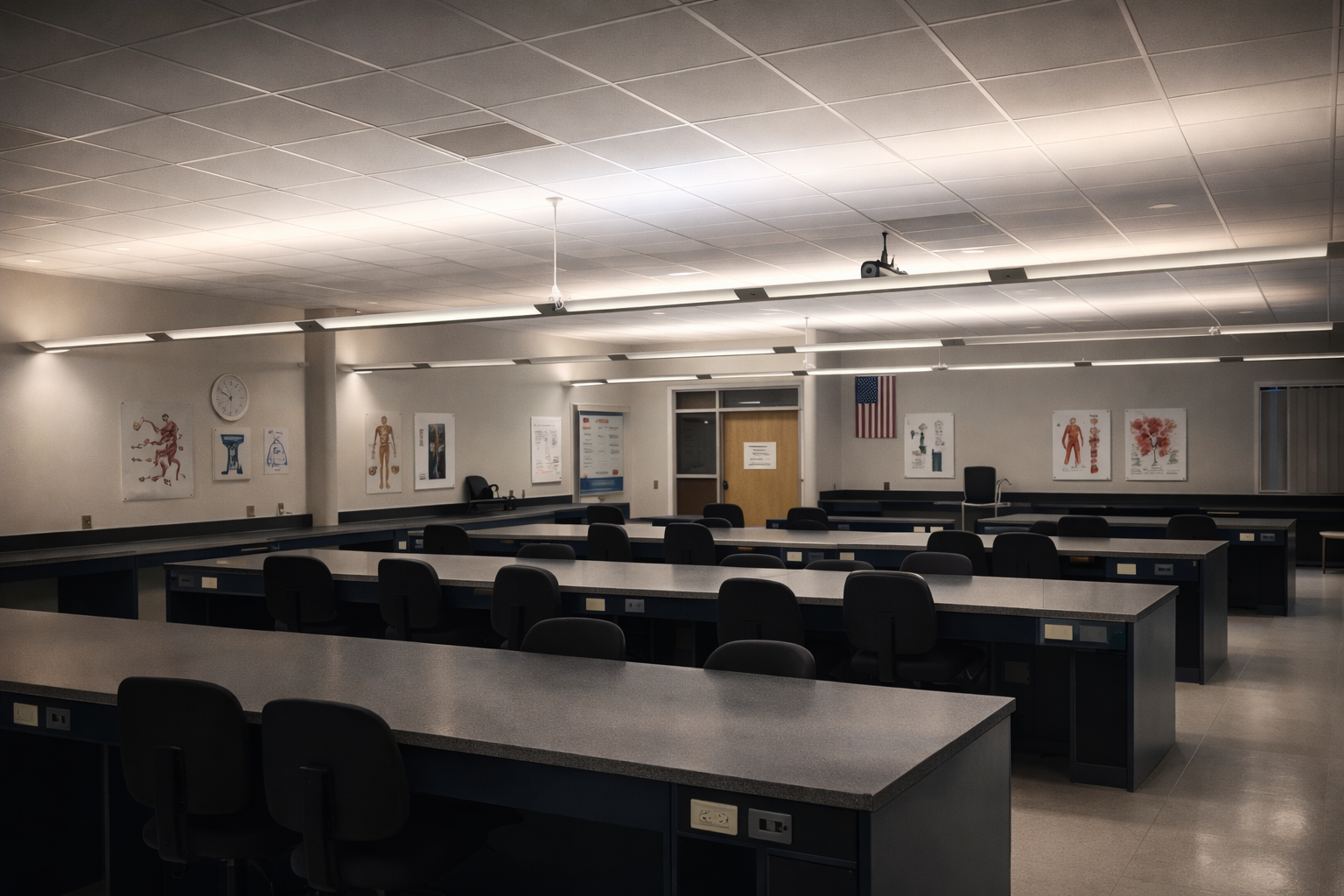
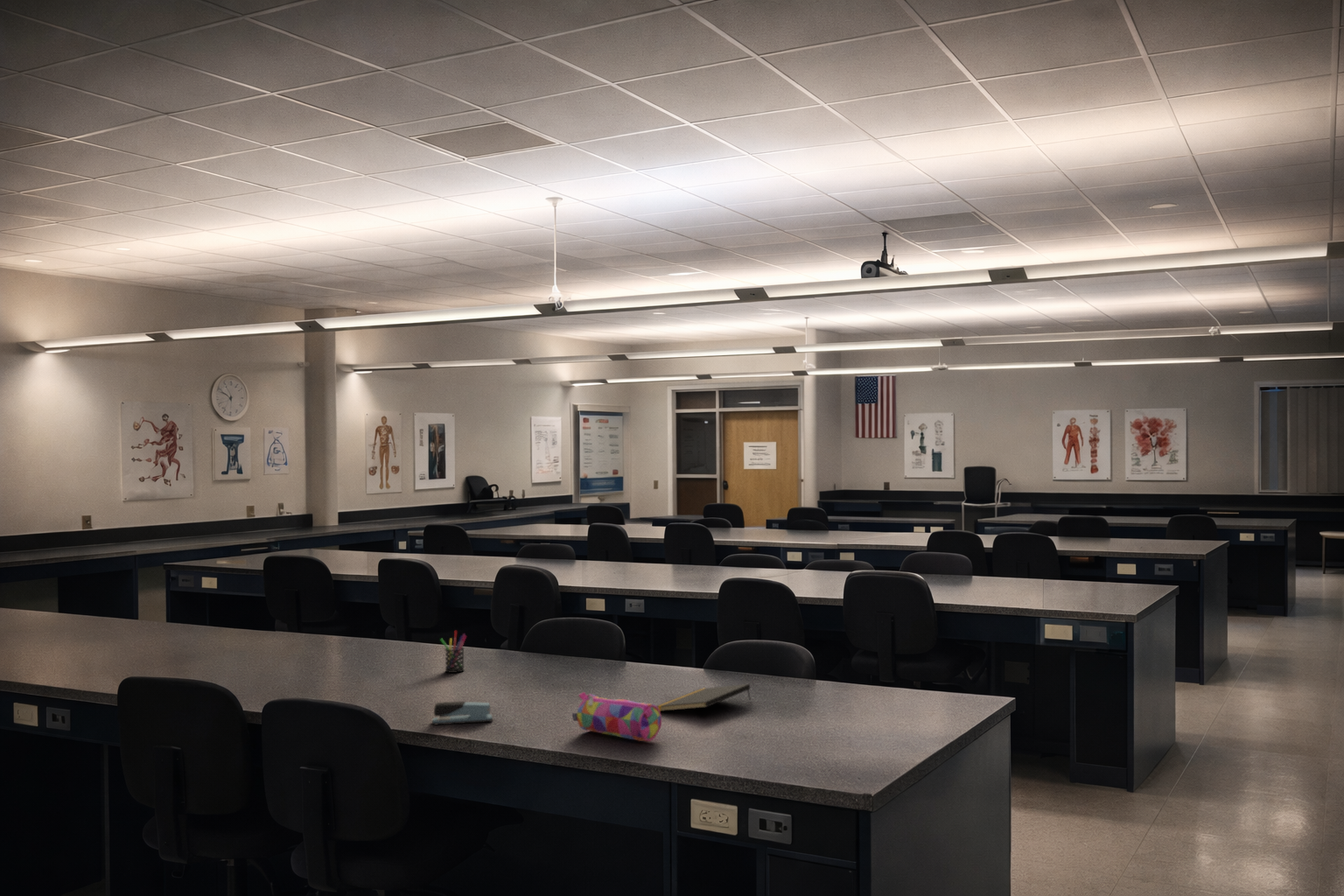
+ pencil case (617, 717)
+ stapler (462, 711)
+ pen holder (452, 651)
+ notepad (703, 697)
